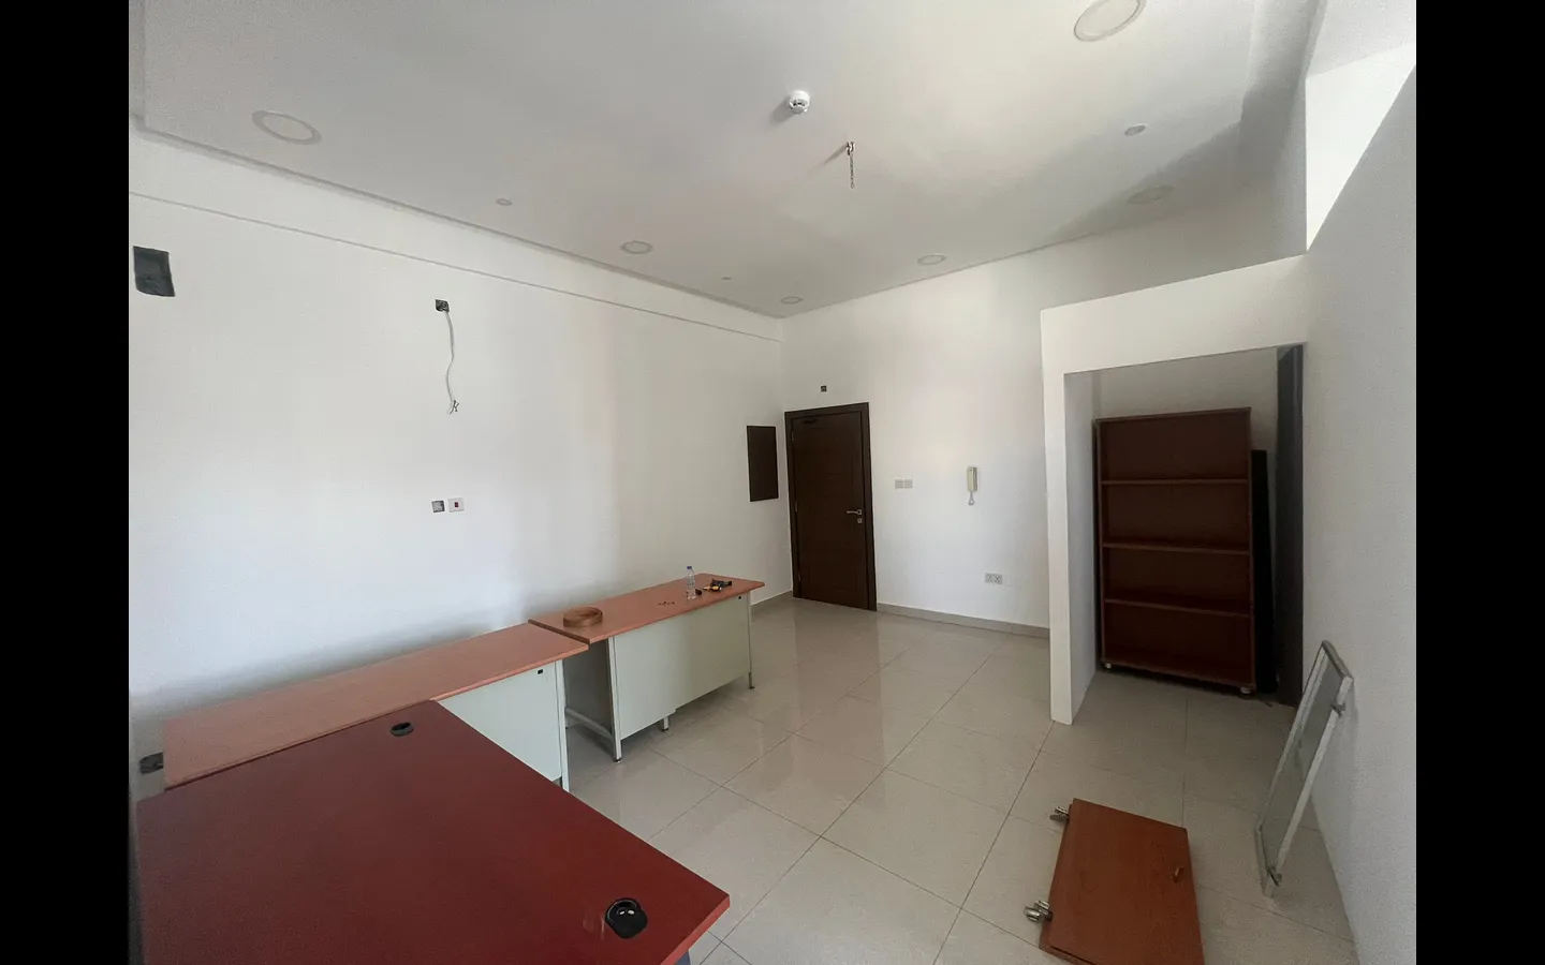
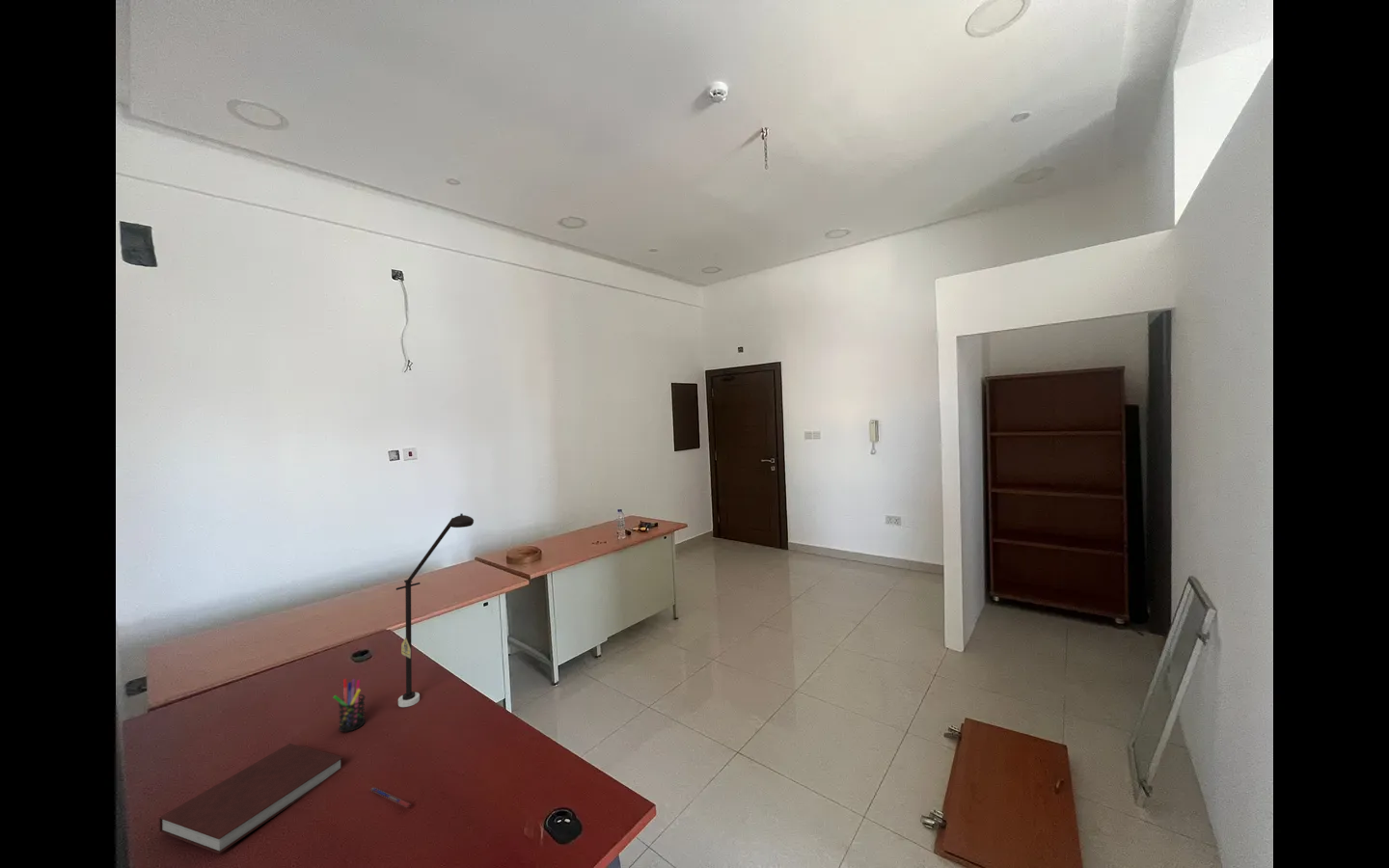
+ pen holder (348, 704)
+ notebook (259, 791)
+ pen (390, 796)
+ desk lamp (410, 613)
